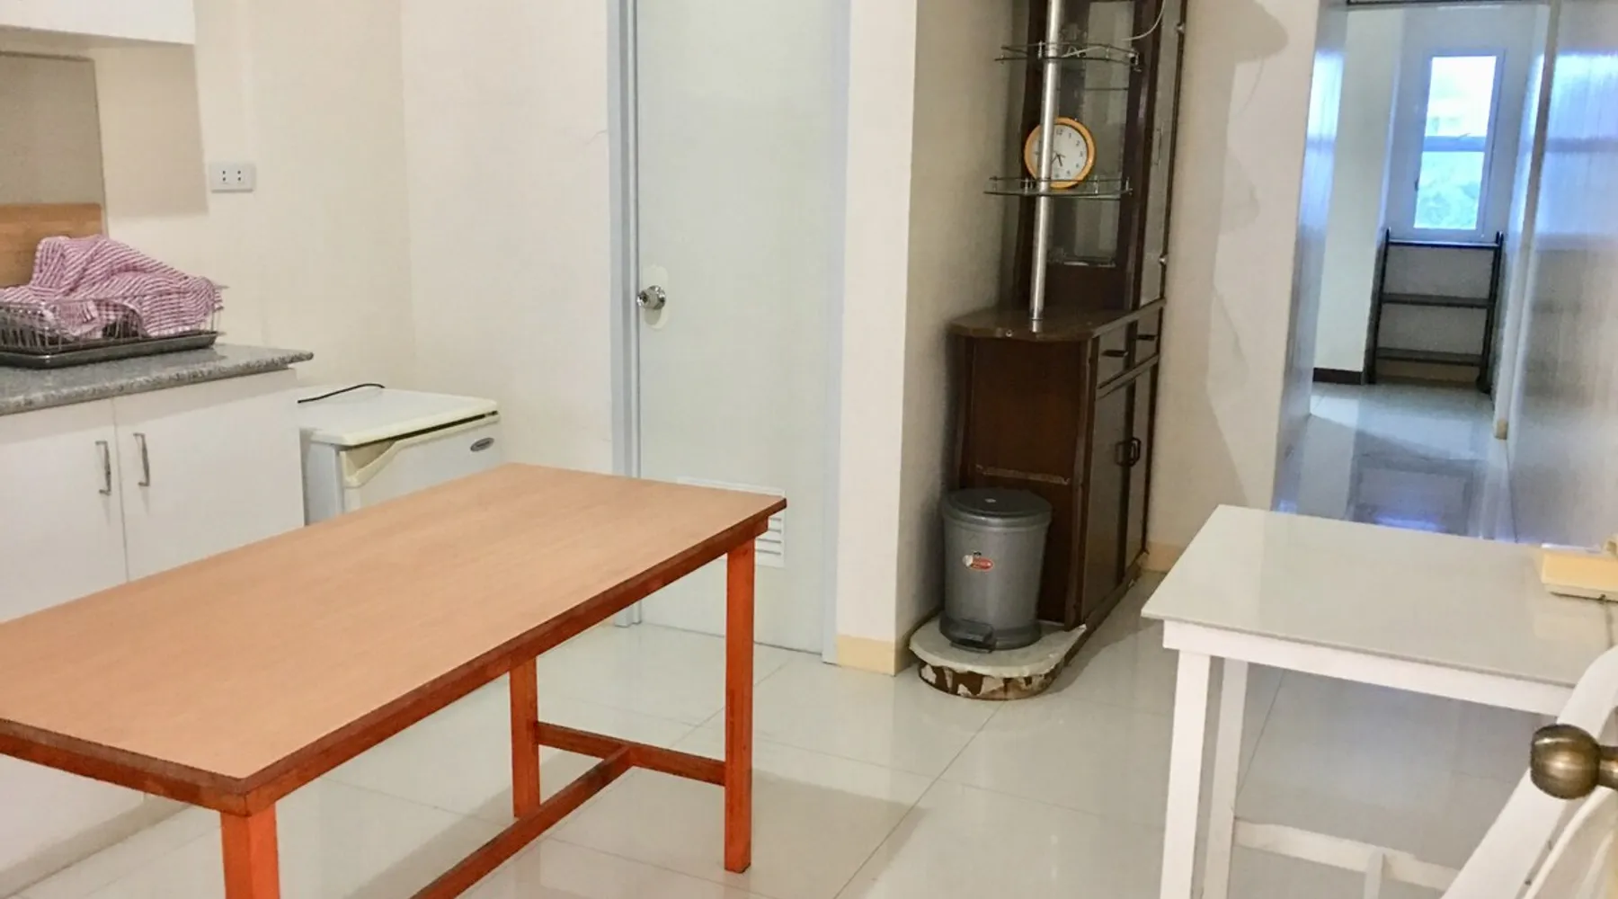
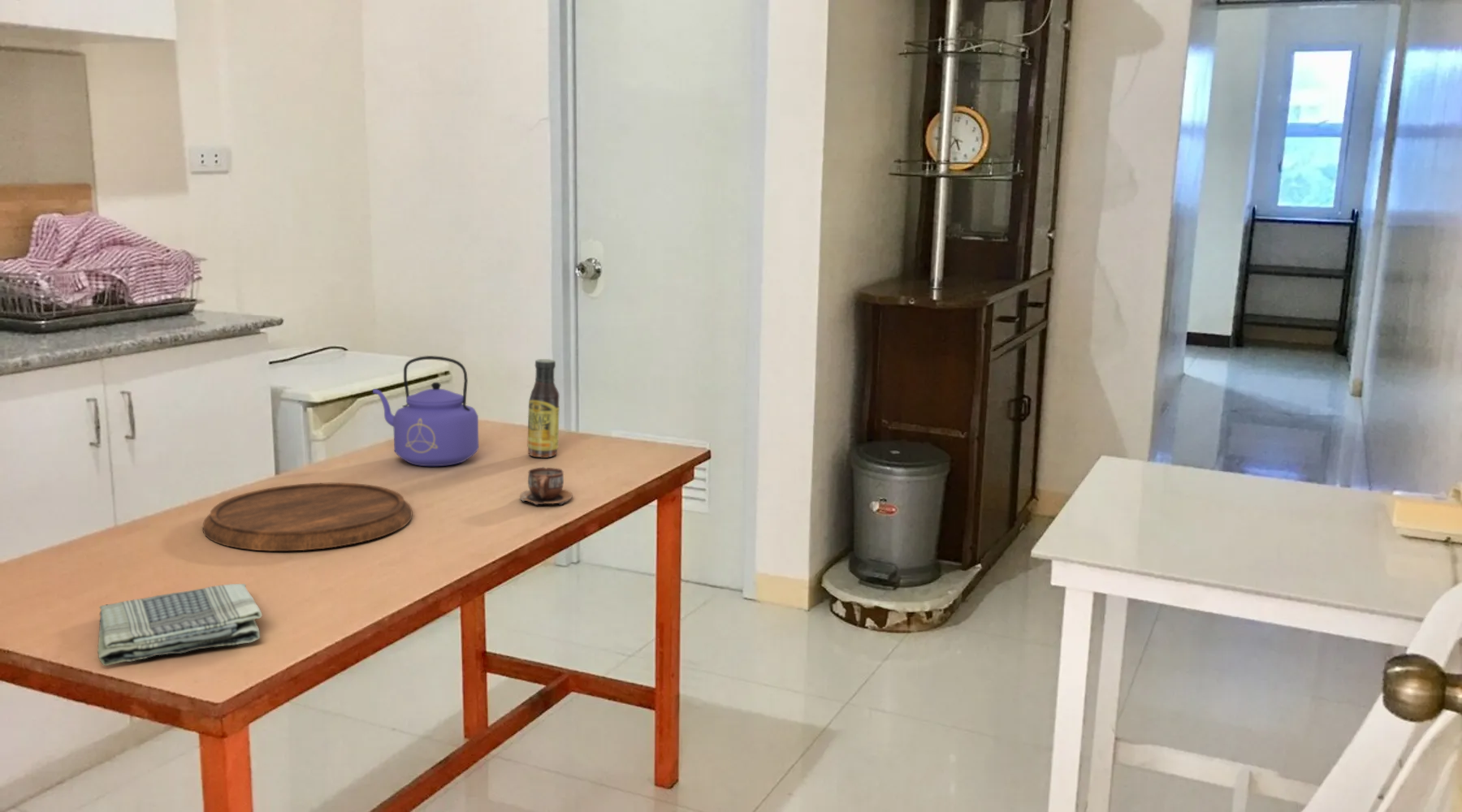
+ dish towel (179, 618)
+ cutting board (309, 512)
+ cup (545, 486)
+ sauce bottle (543, 408)
+ kettle (423, 407)
